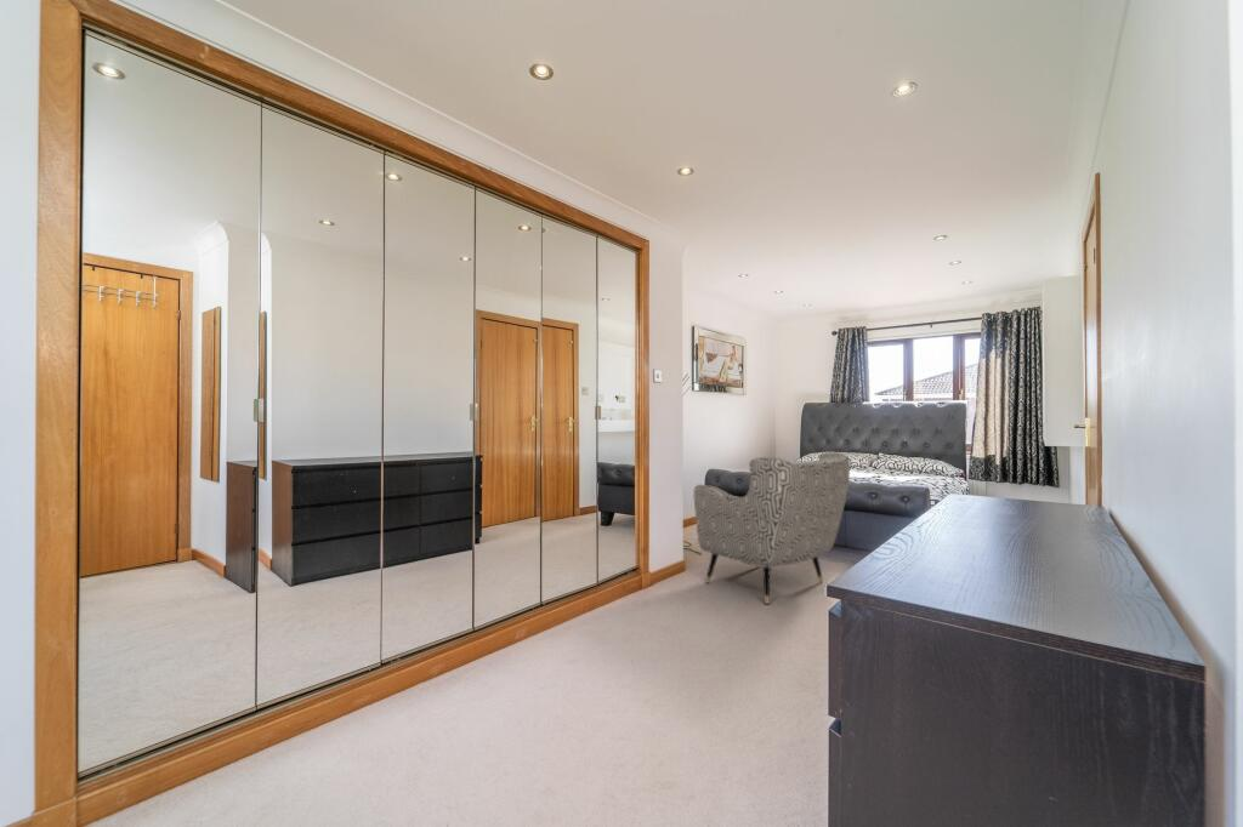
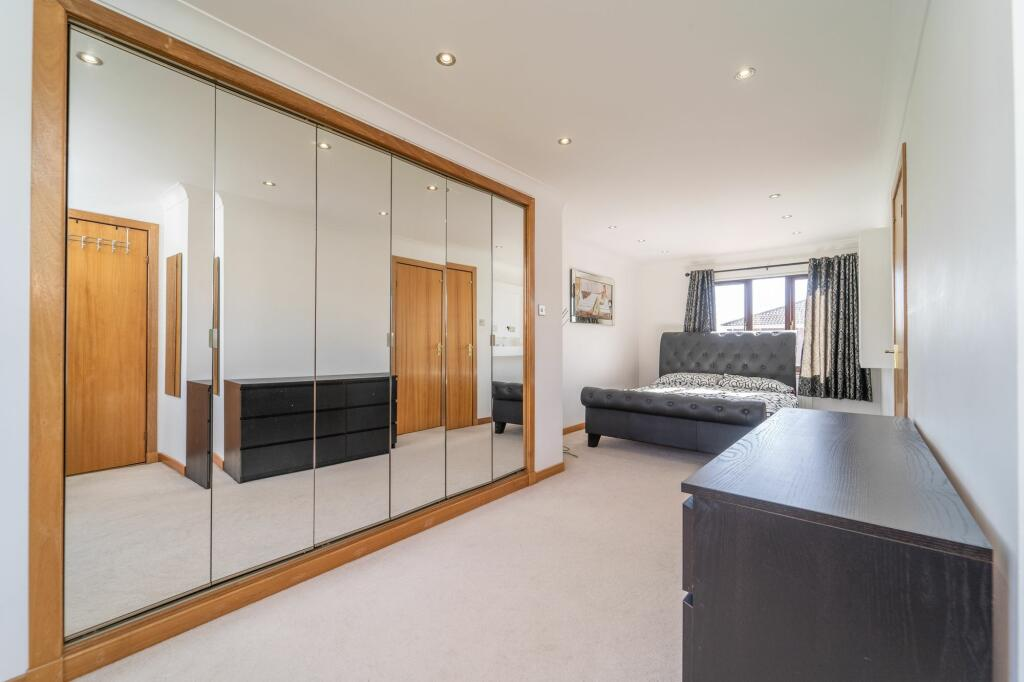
- armchair (772, 519)
